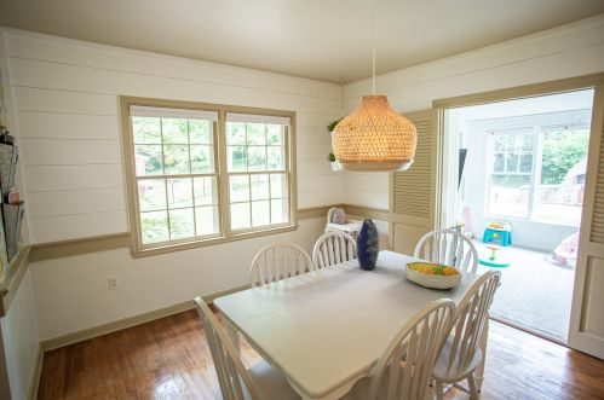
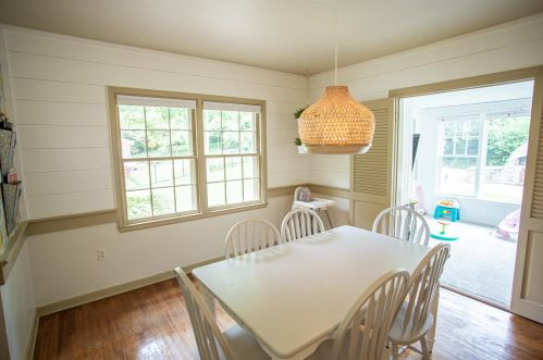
- vase (367, 243)
- fruit bowl (431, 272)
